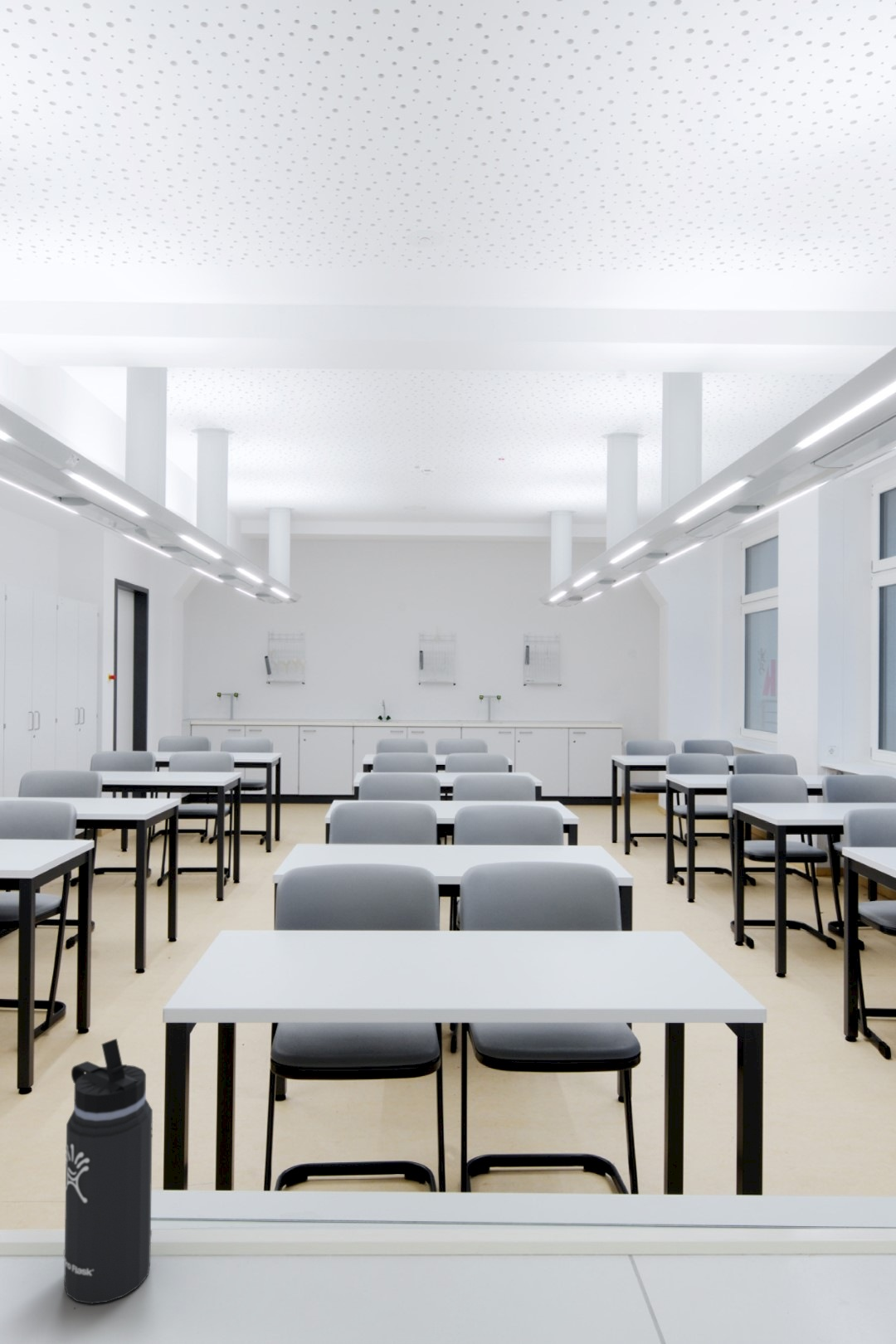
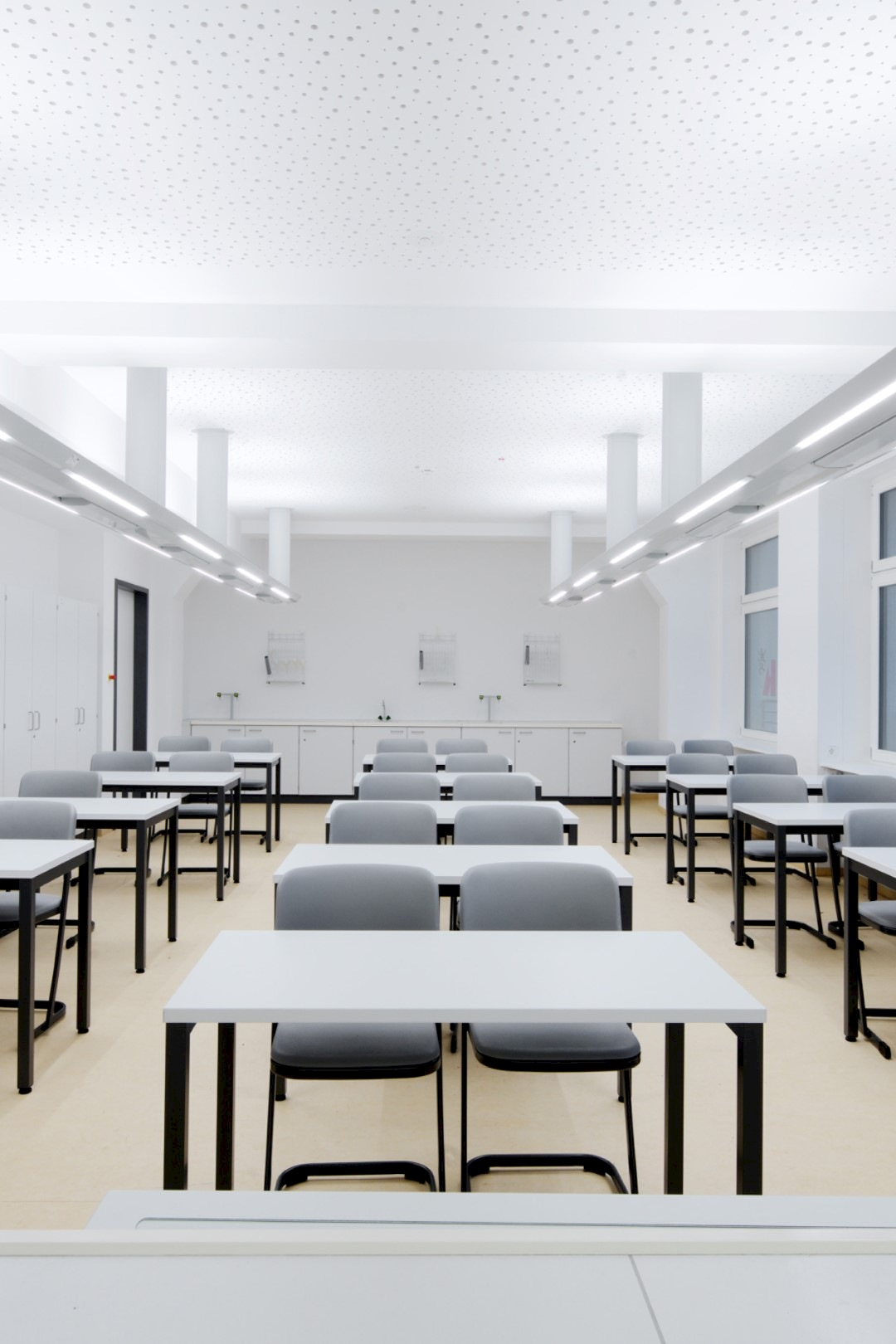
- thermos bottle (104, 1155)
